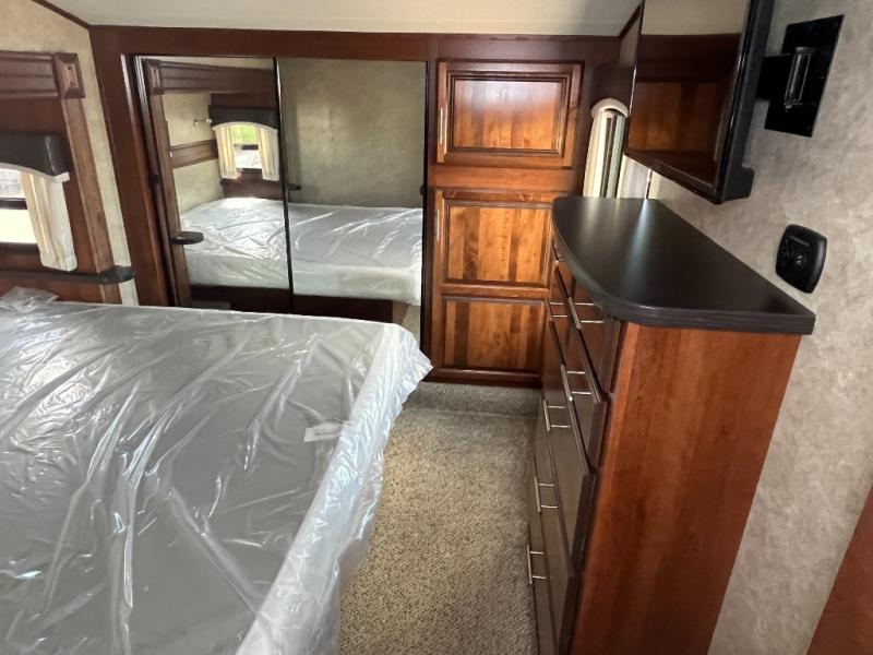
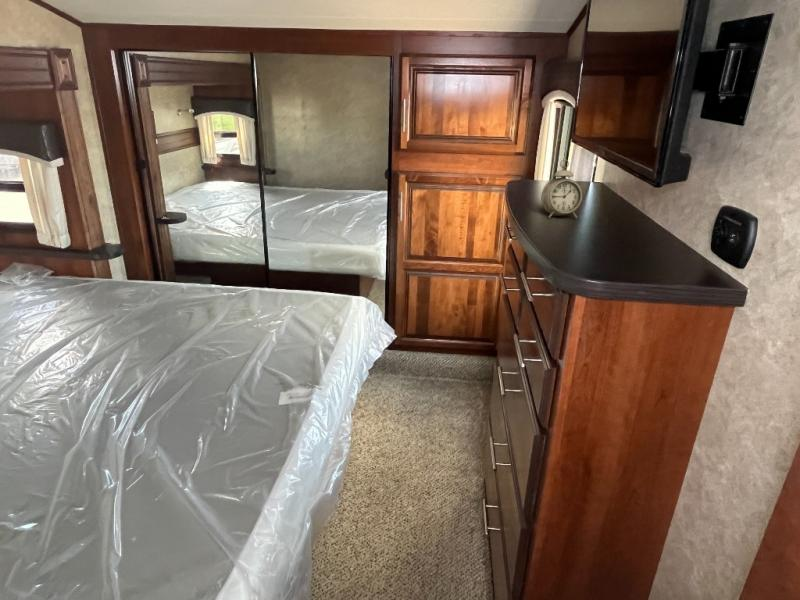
+ alarm clock (563, 188)
